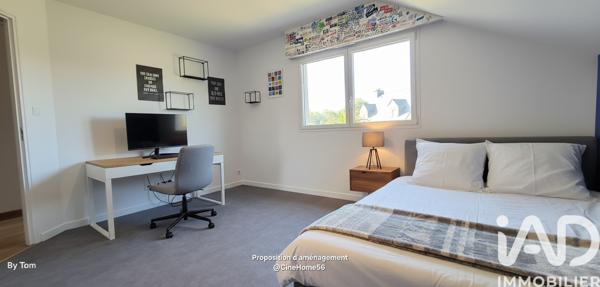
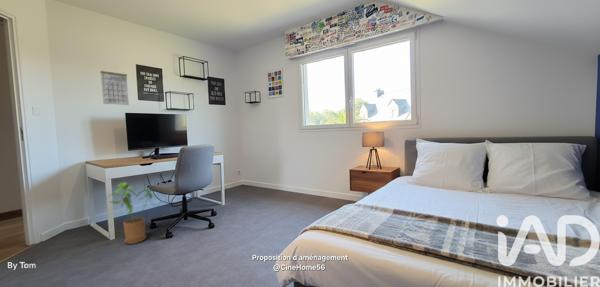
+ calendar (115, 84)
+ house plant (130, 211)
